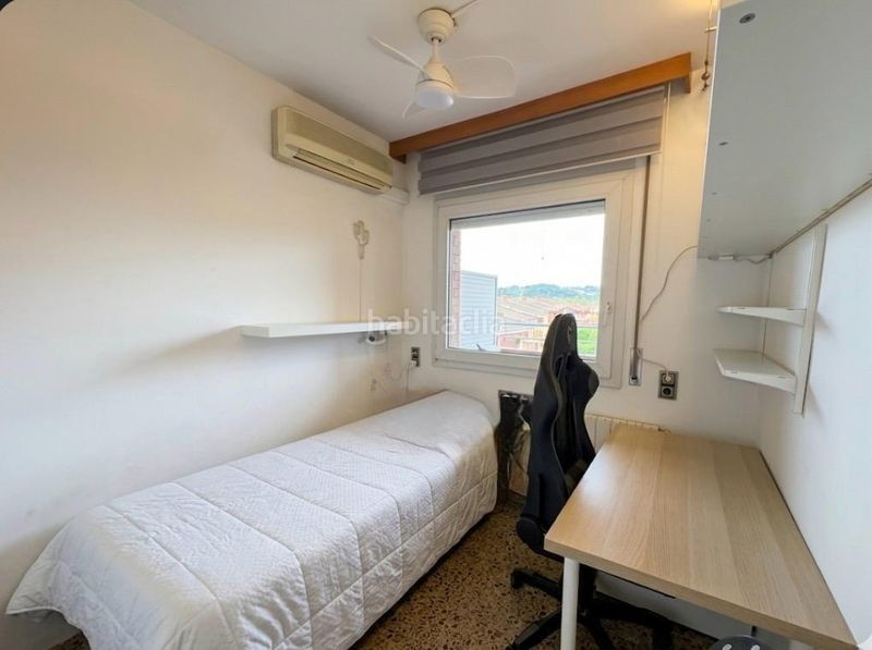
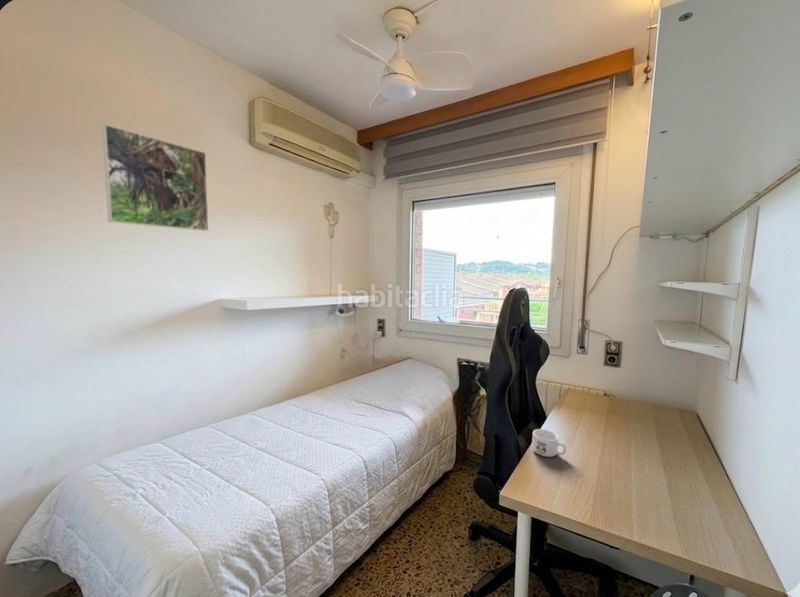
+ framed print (161, 184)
+ mug (549, 444)
